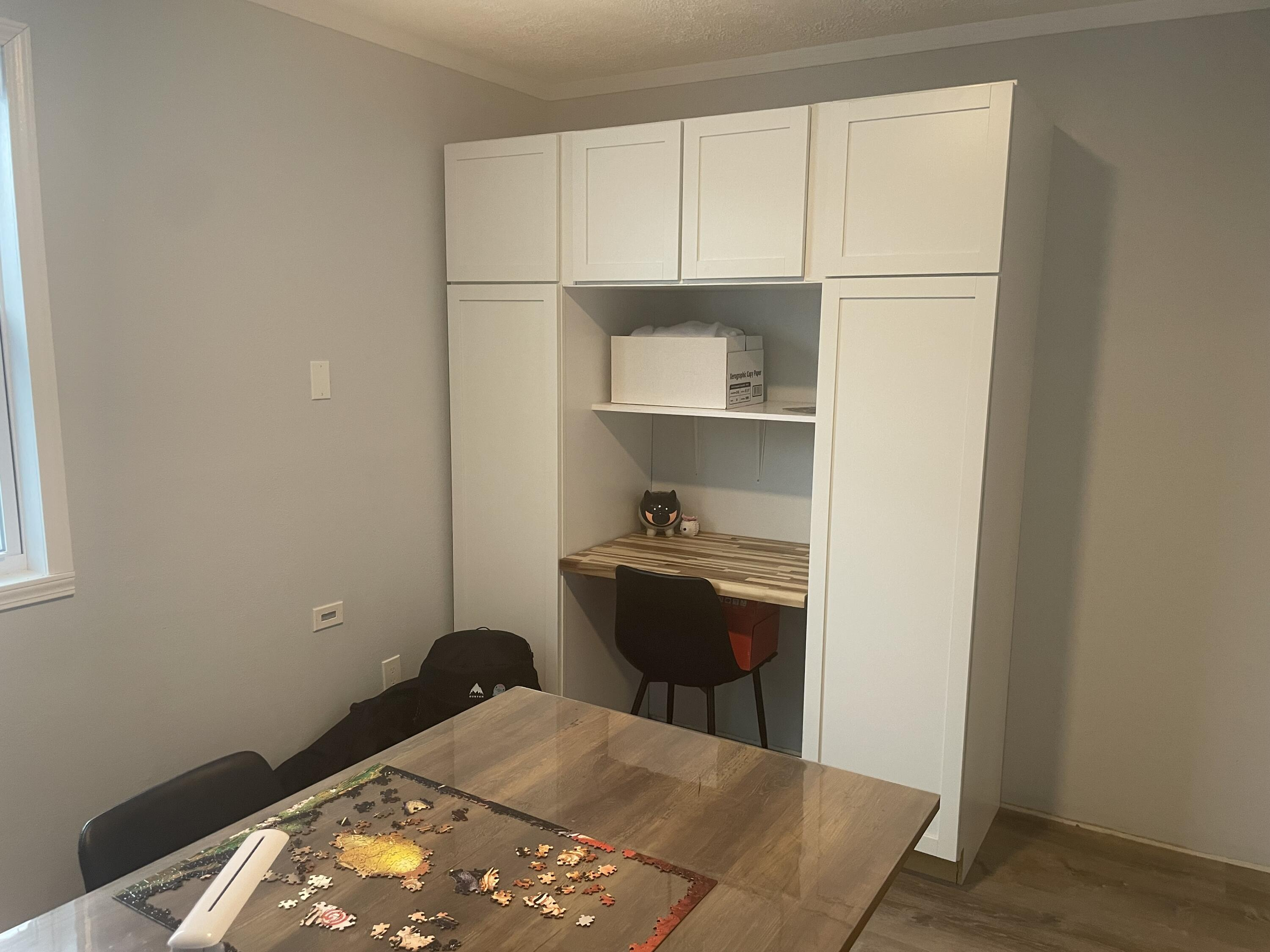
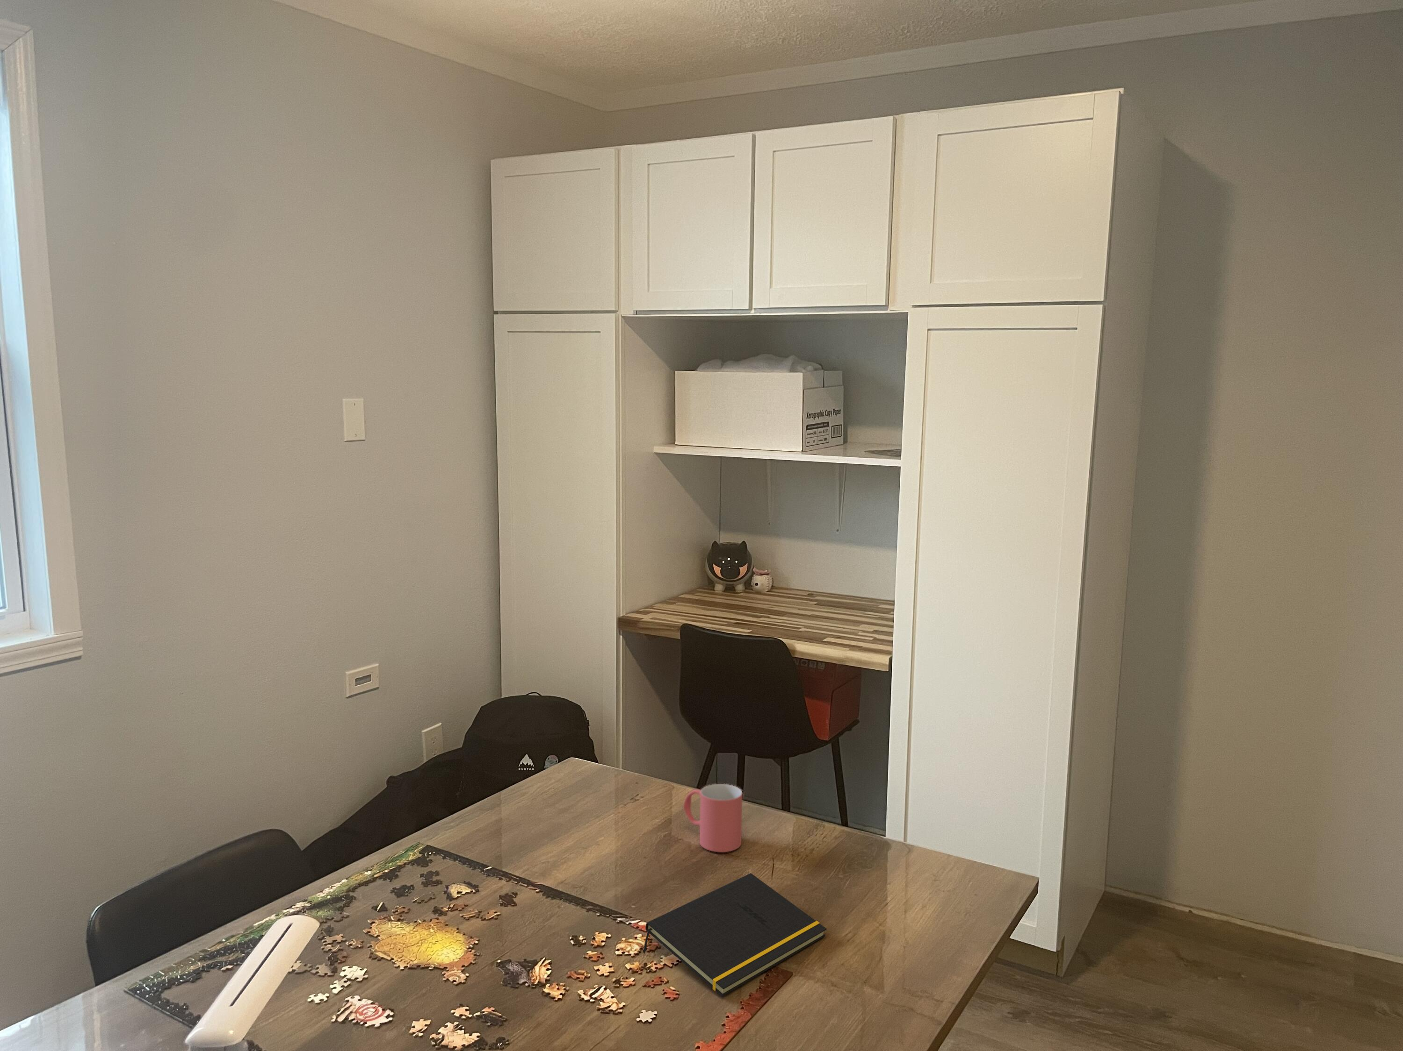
+ mug (711, 814)
+ notepad (738, 930)
